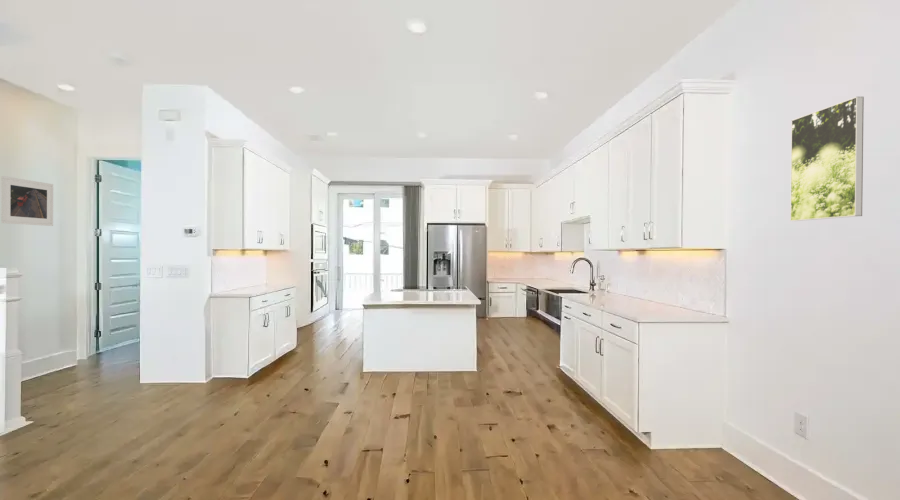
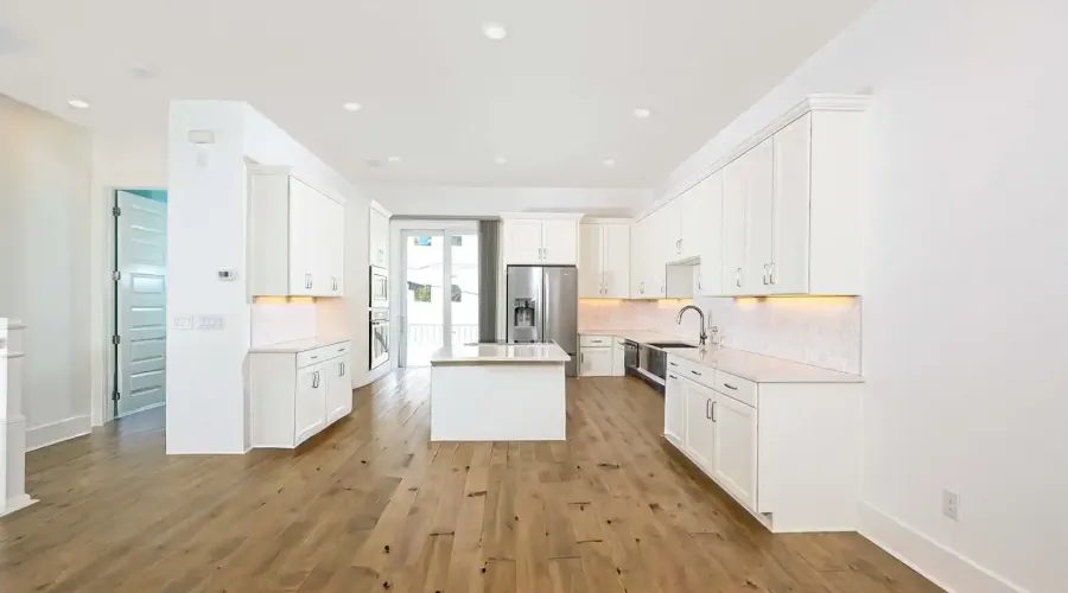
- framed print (823, 164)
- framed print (28, 202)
